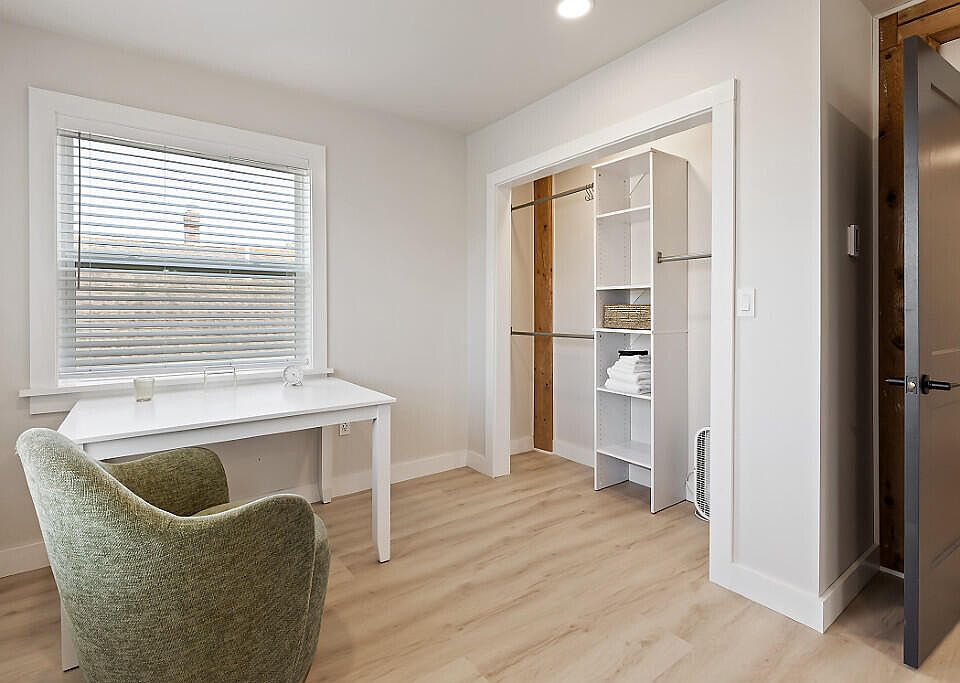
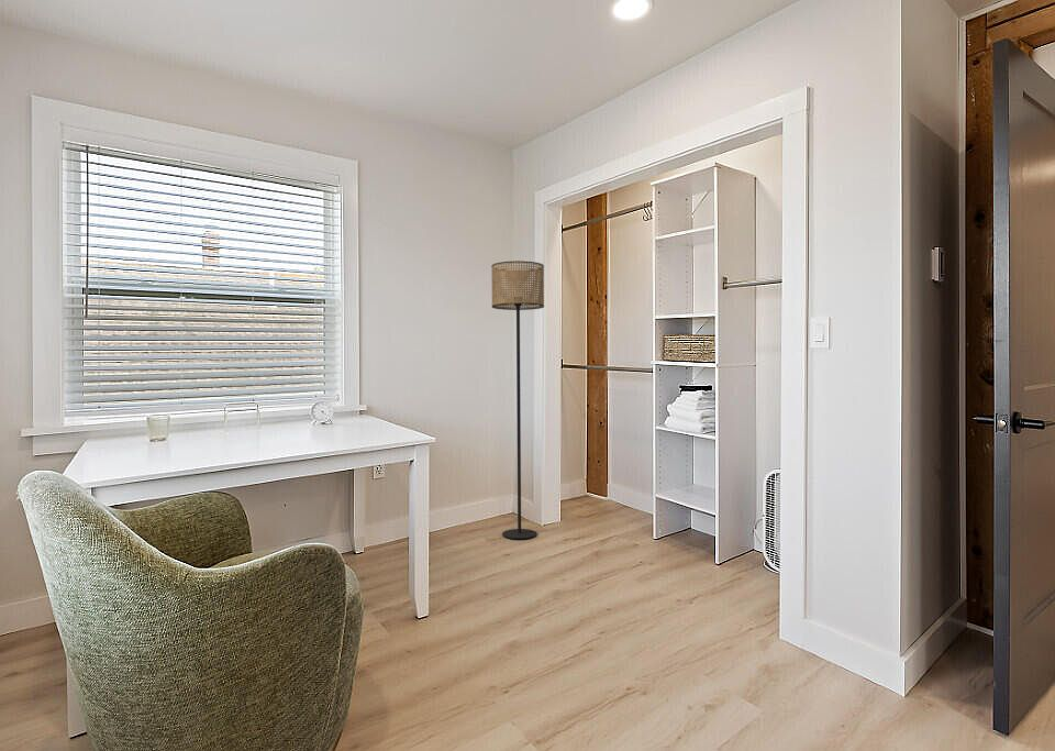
+ floor lamp (518, 399)
